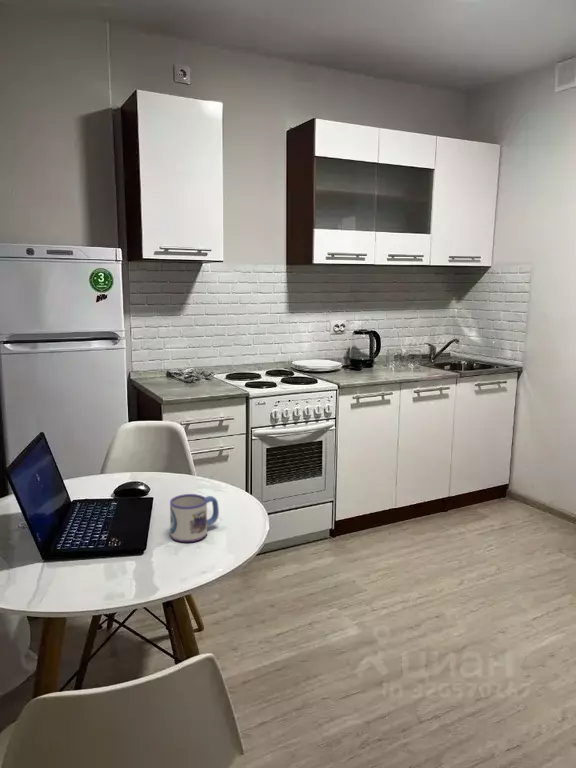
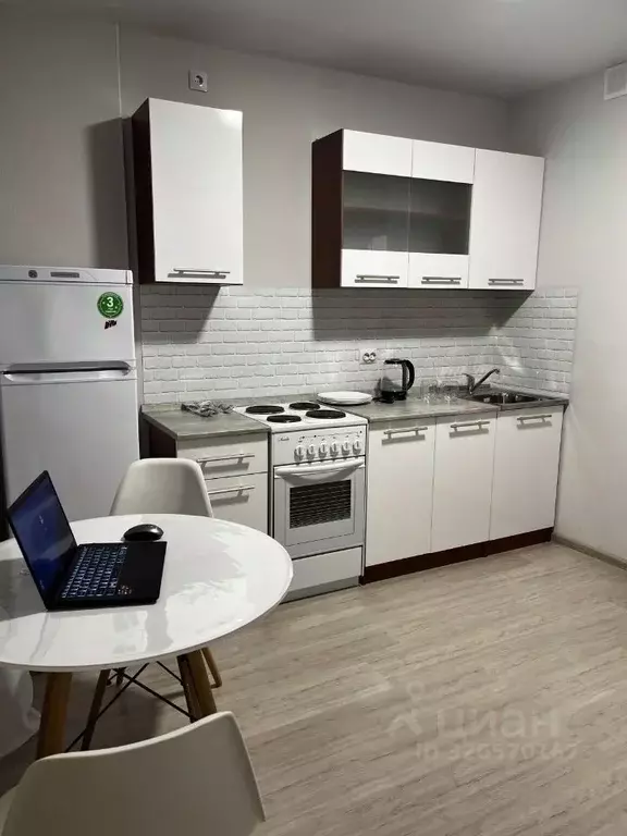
- mug (195, 515)
